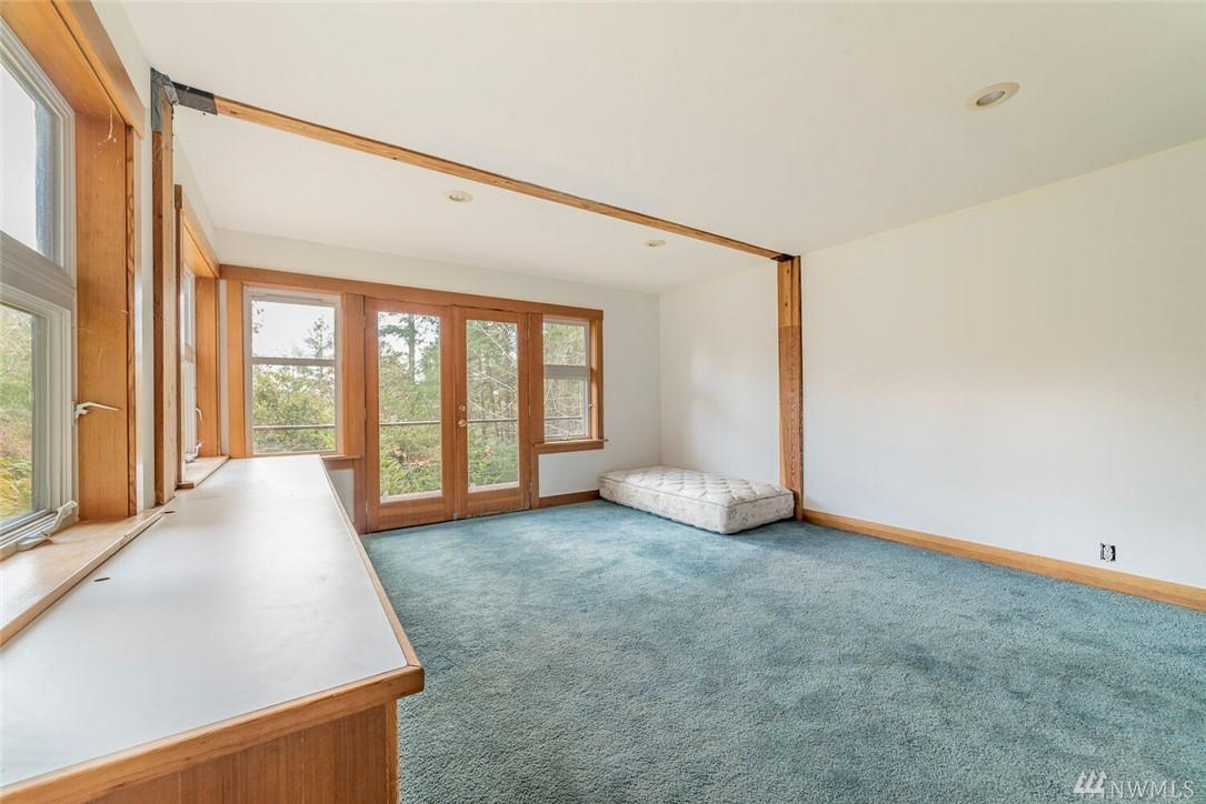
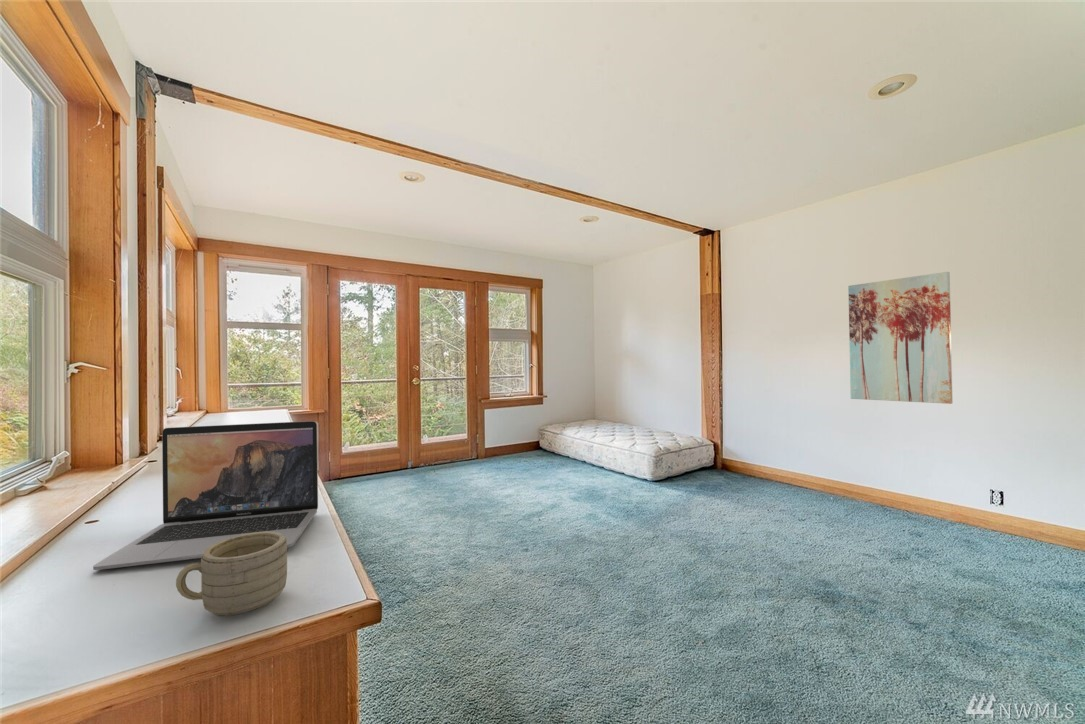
+ mug (235, 576)
+ laptop (222, 484)
+ wall art (896, 340)
